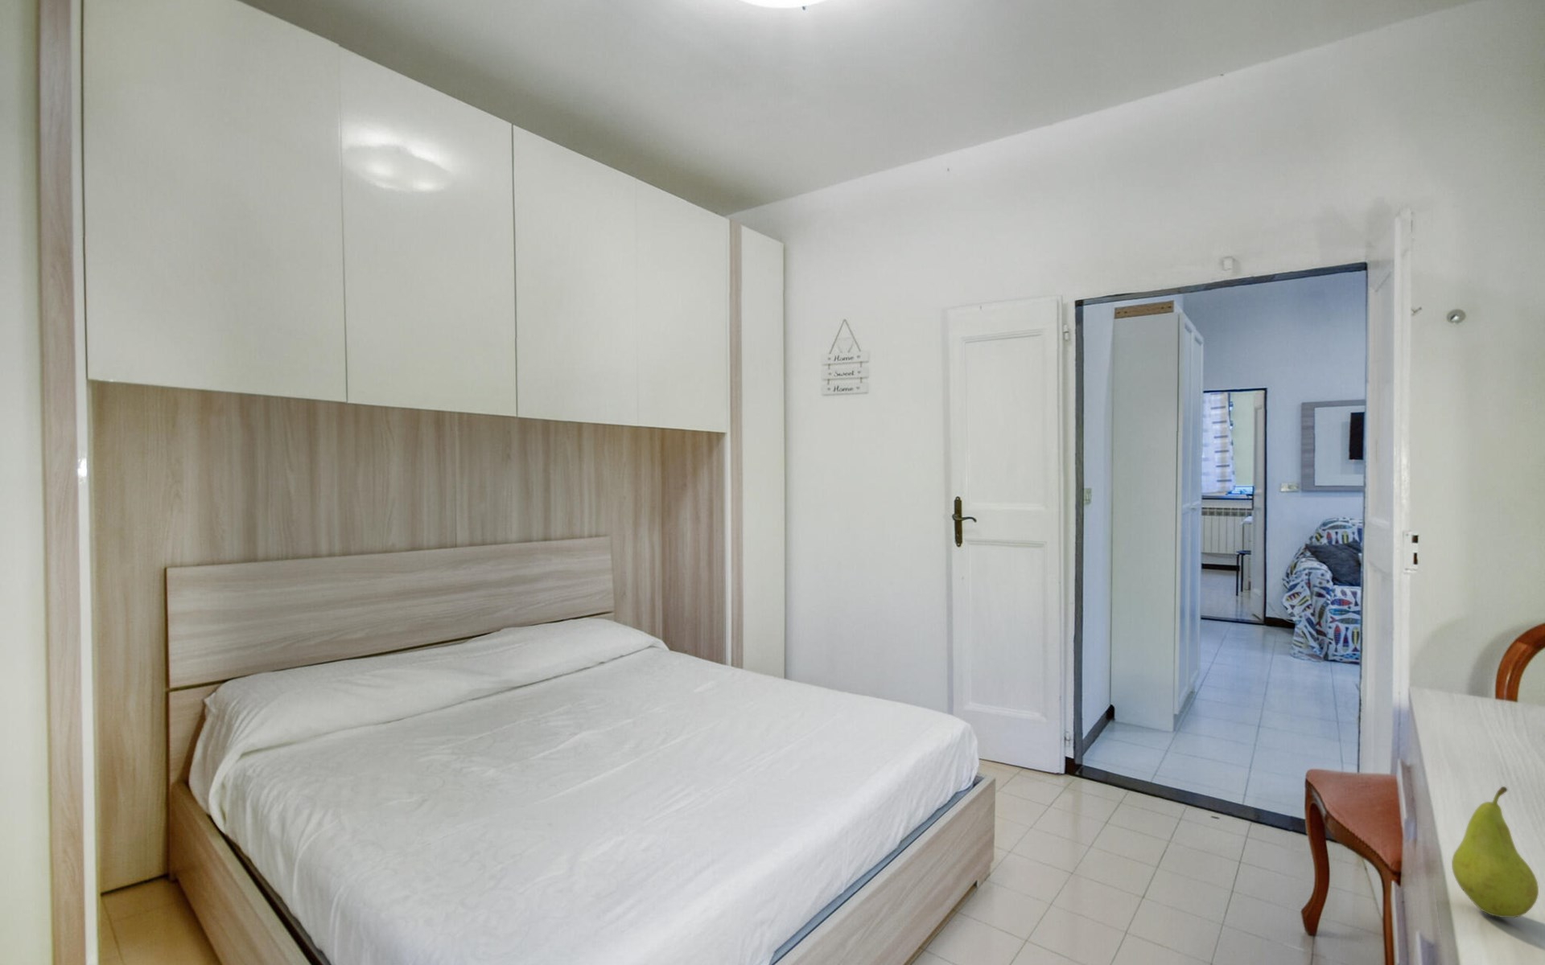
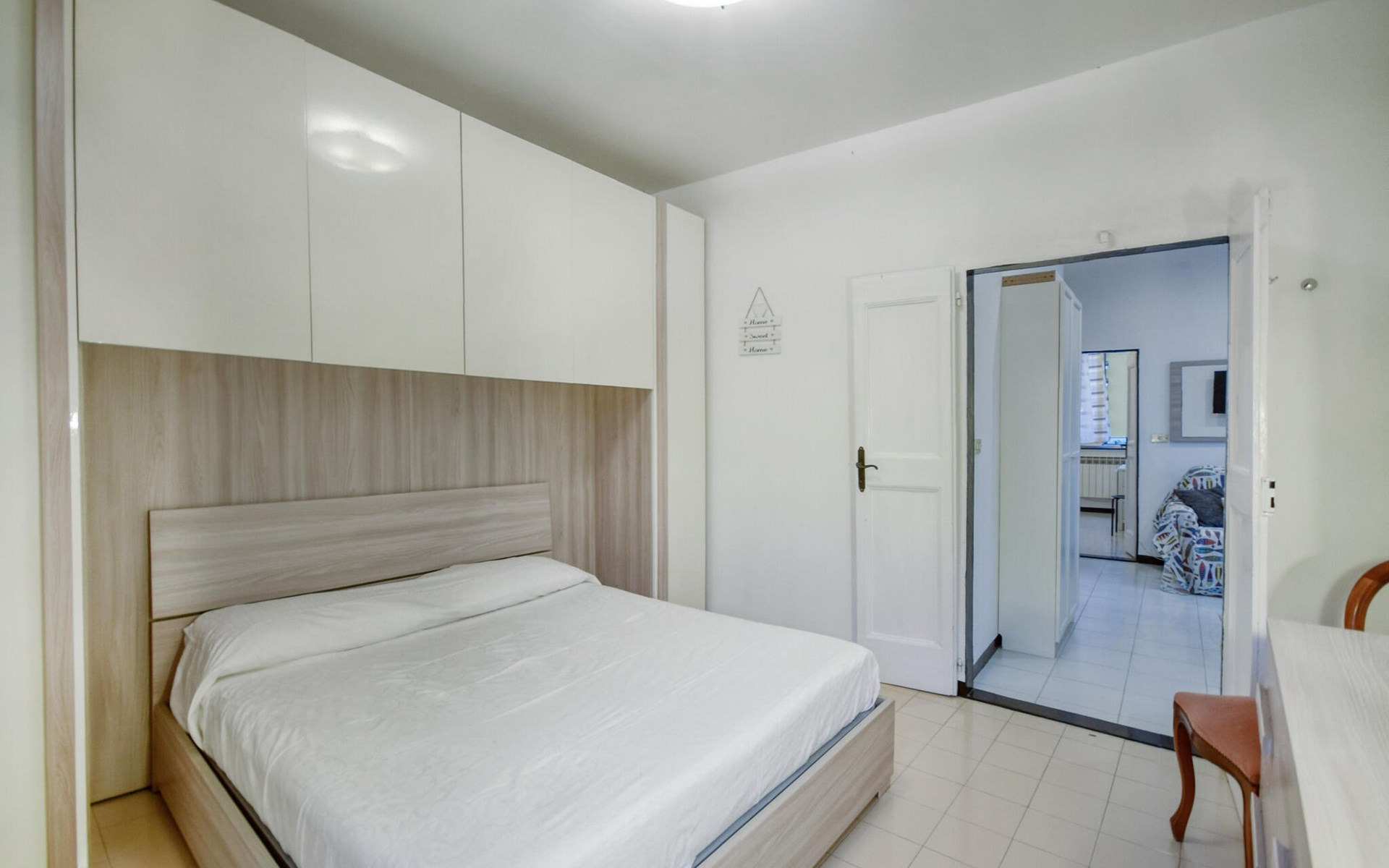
- fruit (1494, 847)
